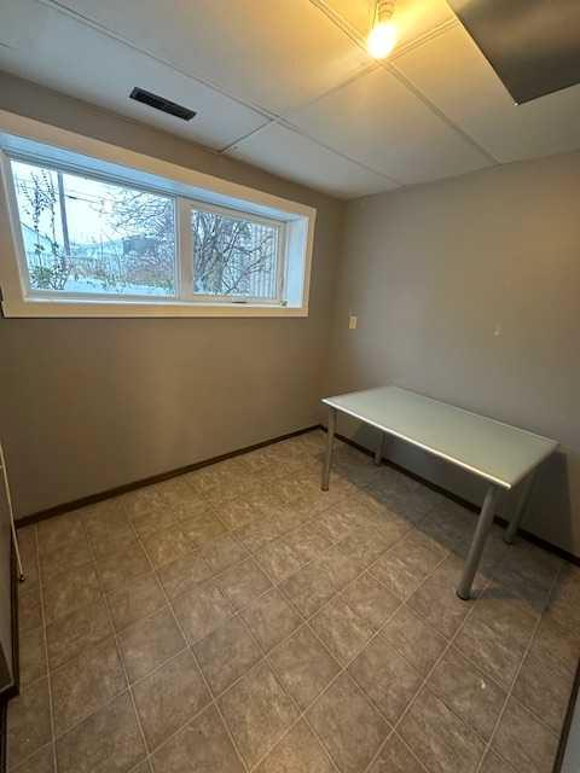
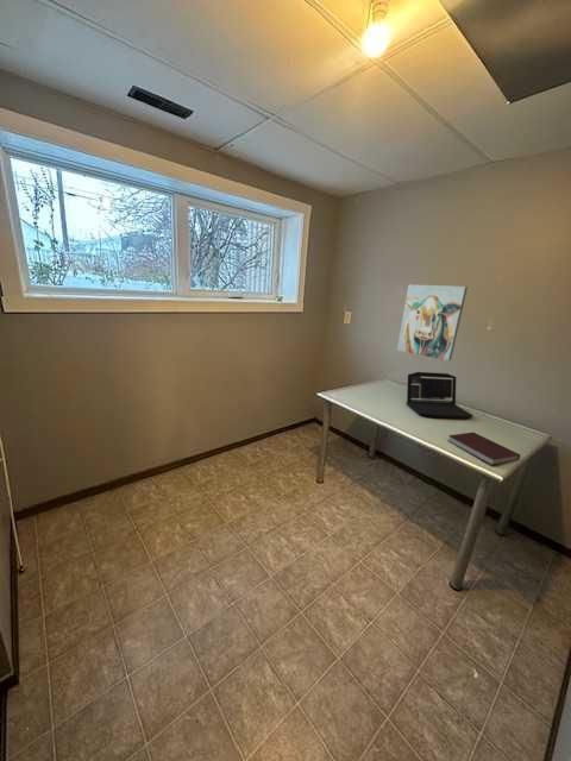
+ laptop (439, 394)
+ notebook (482, 447)
+ wall art (428, 321)
